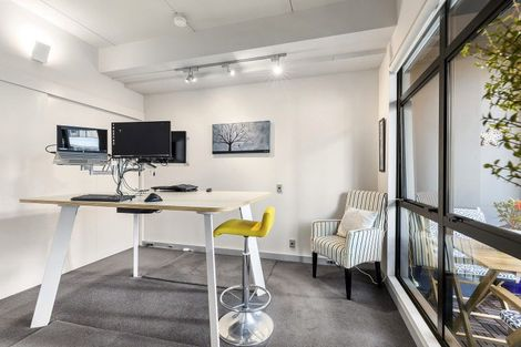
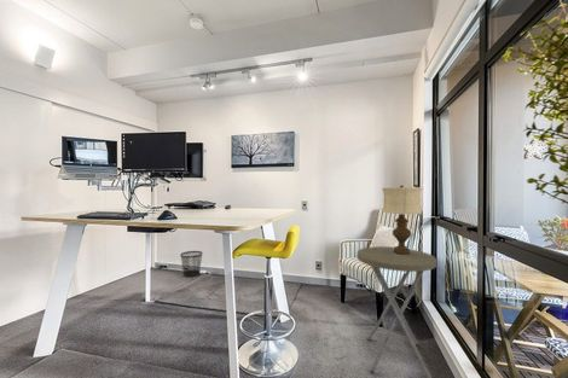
+ side table (394, 306)
+ wastebasket (191, 263)
+ table lamp (401, 219)
